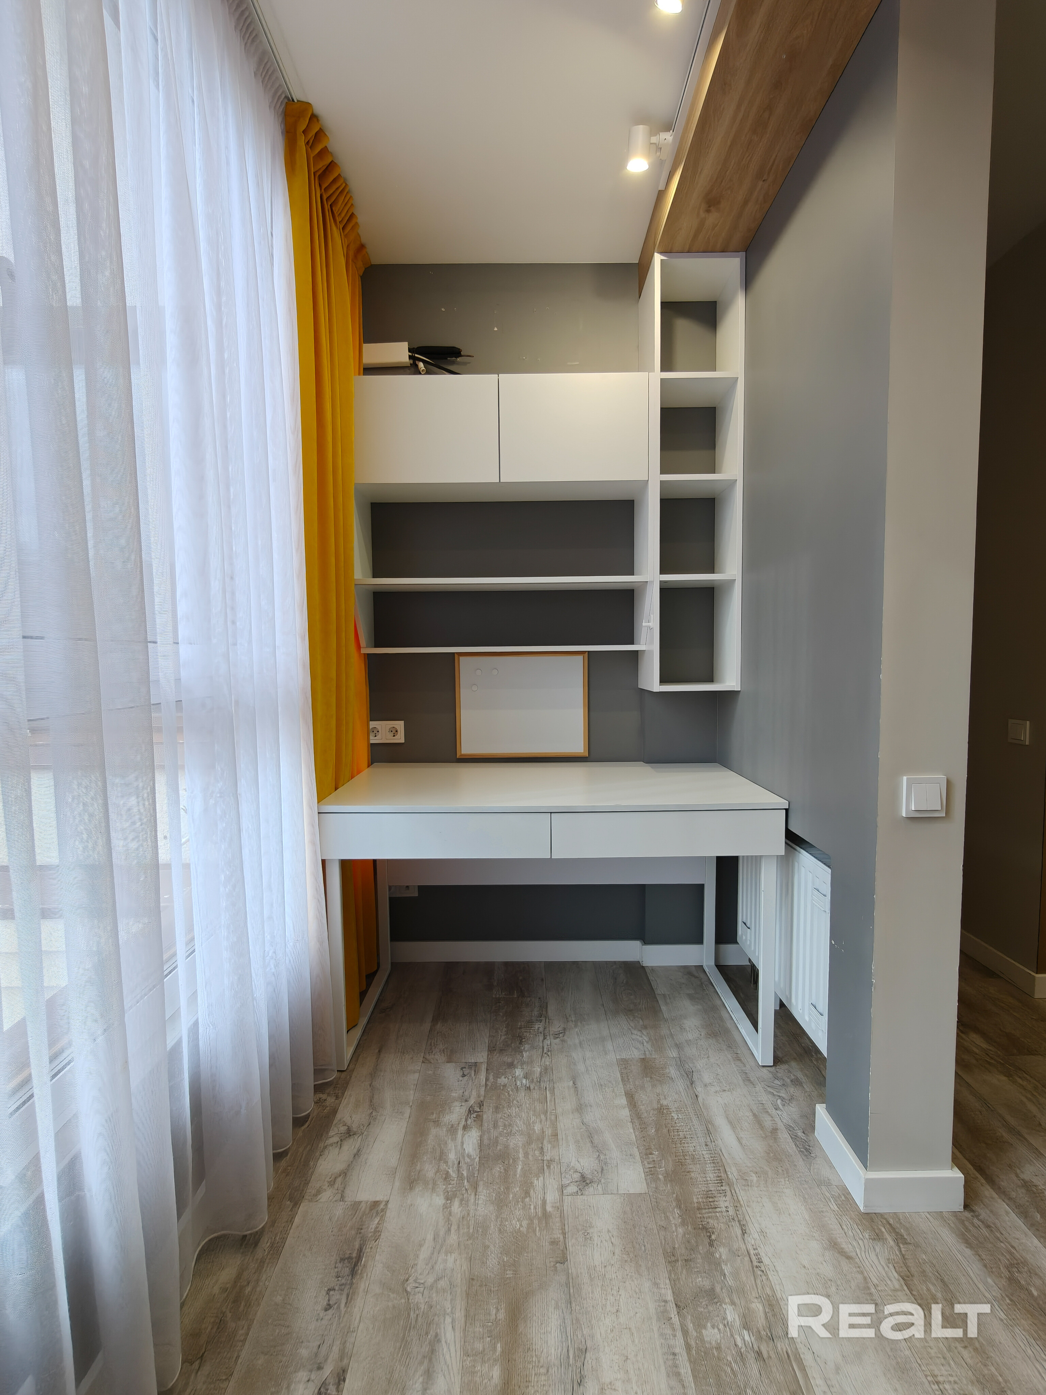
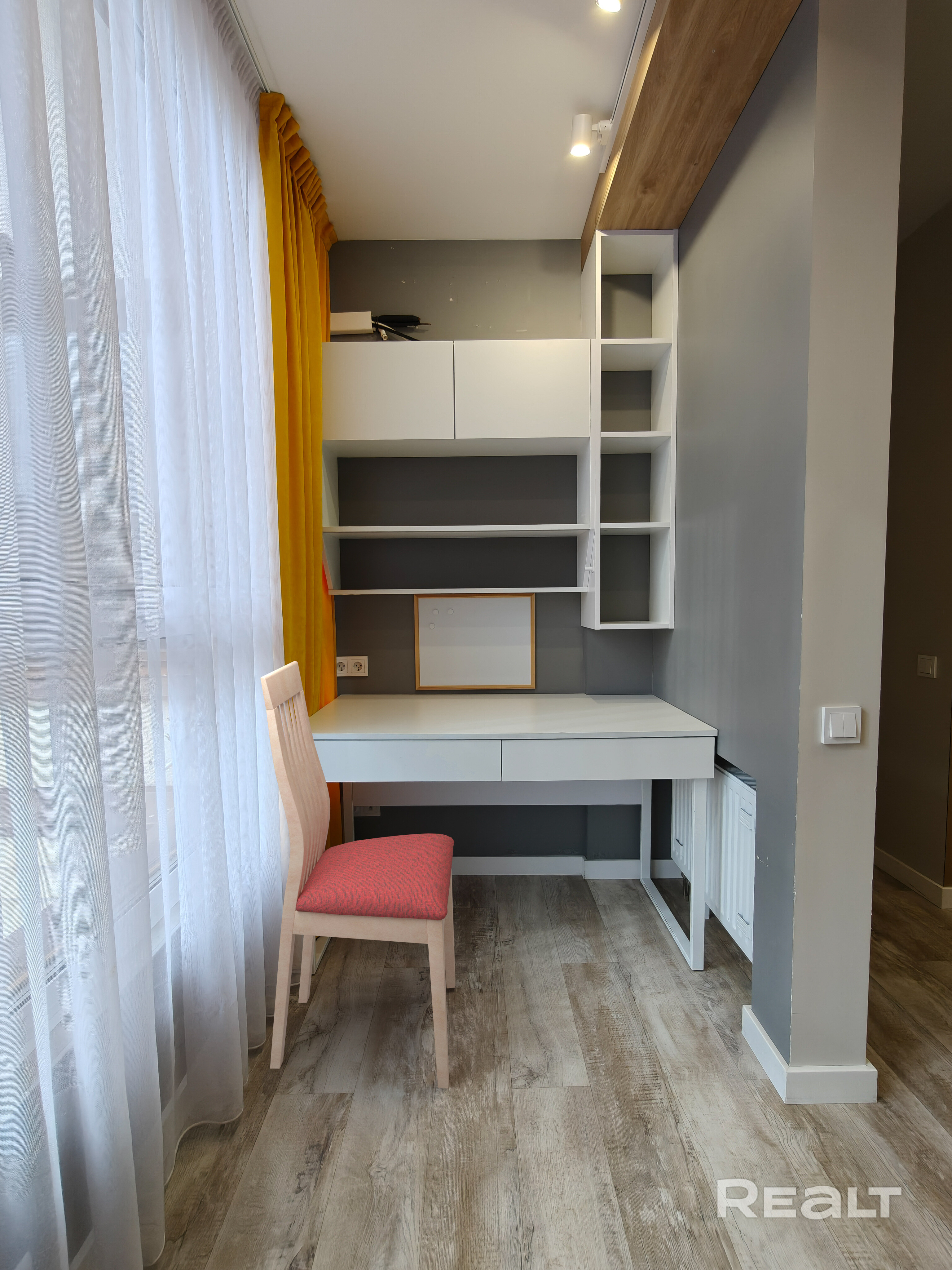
+ chair (365, 854)
